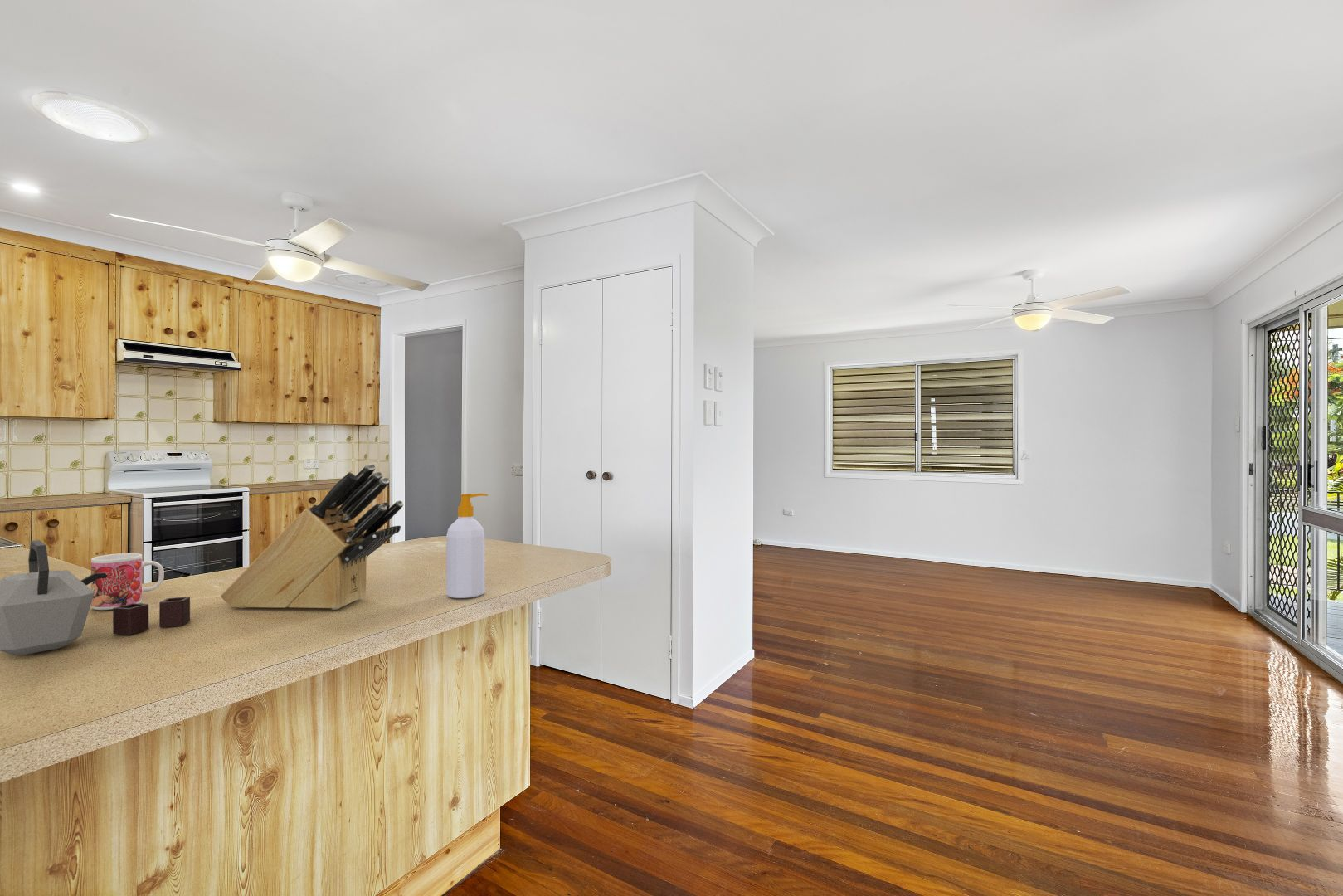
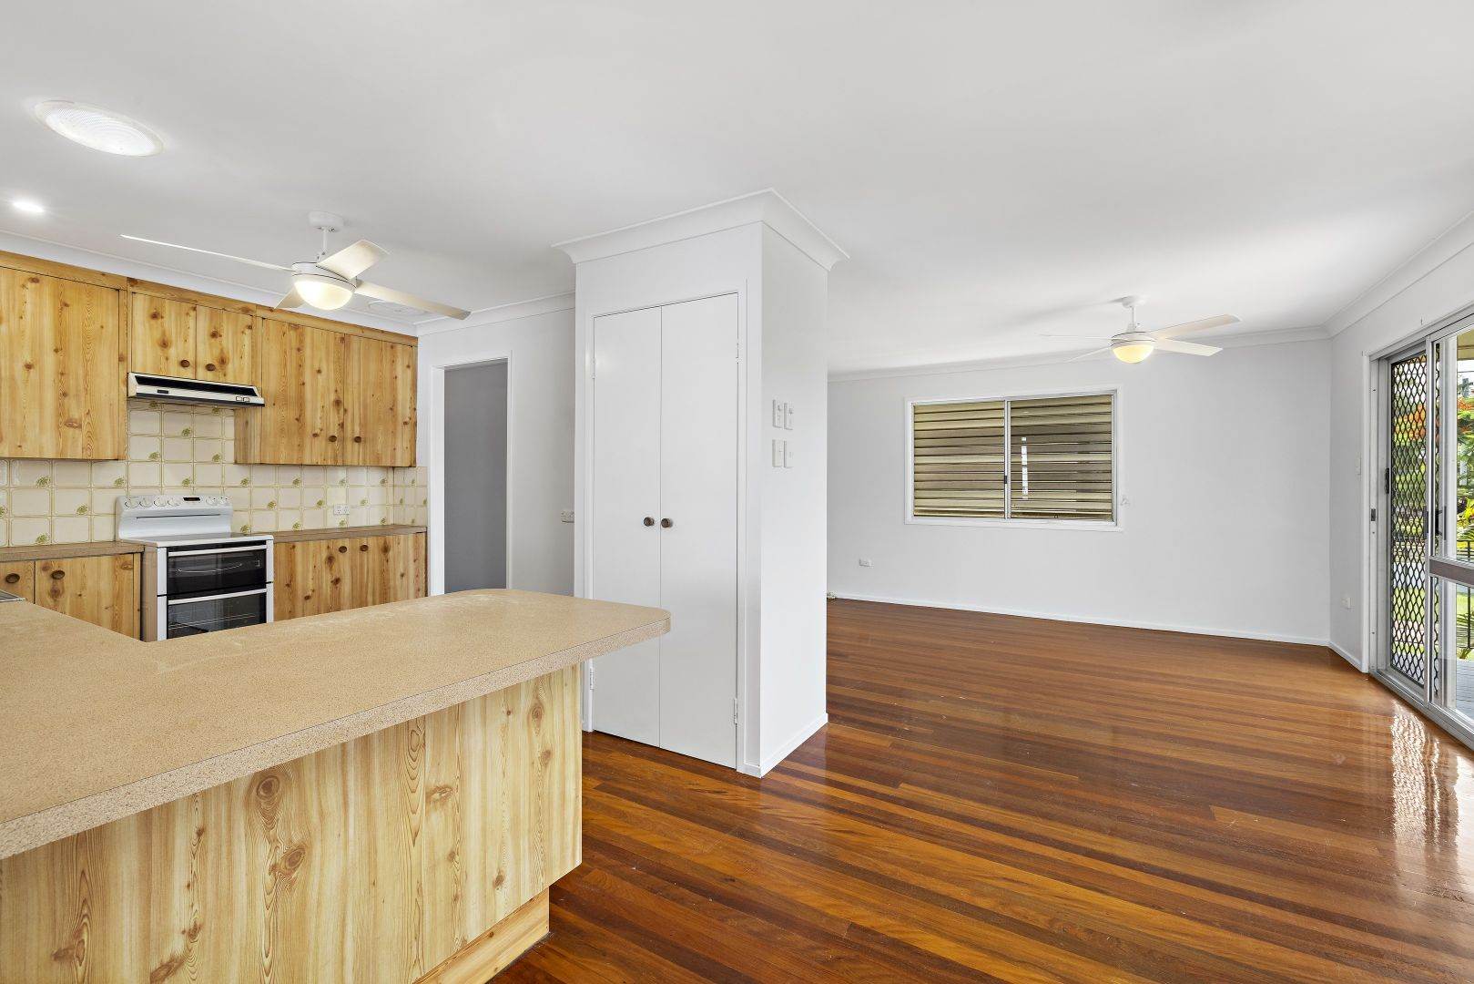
- kettle (93, 591)
- knife block (316, 533)
- soap bottle (467, 543)
- mug (129, 579)
